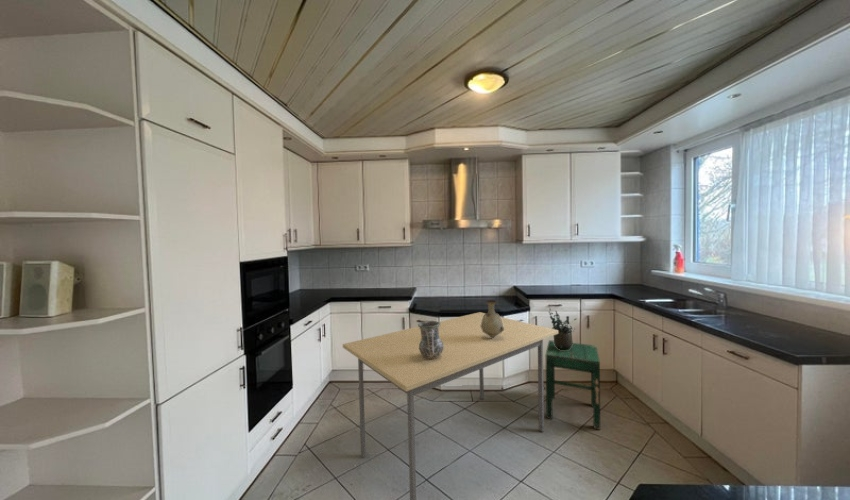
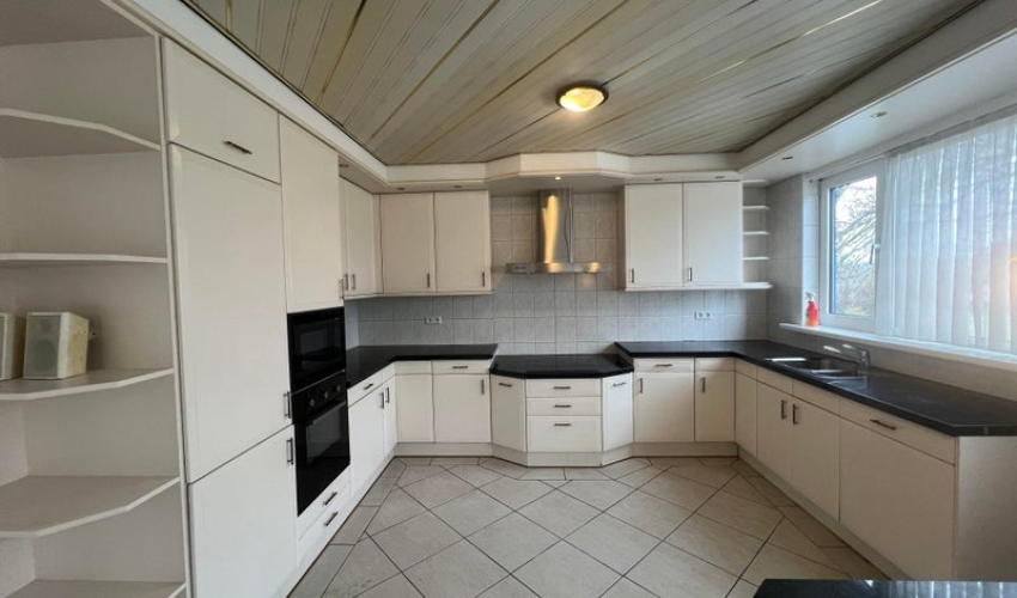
- potted plant (559, 327)
- stool (572, 383)
- vase (491, 319)
- pitcher (431, 339)
- dining table (451, 380)
